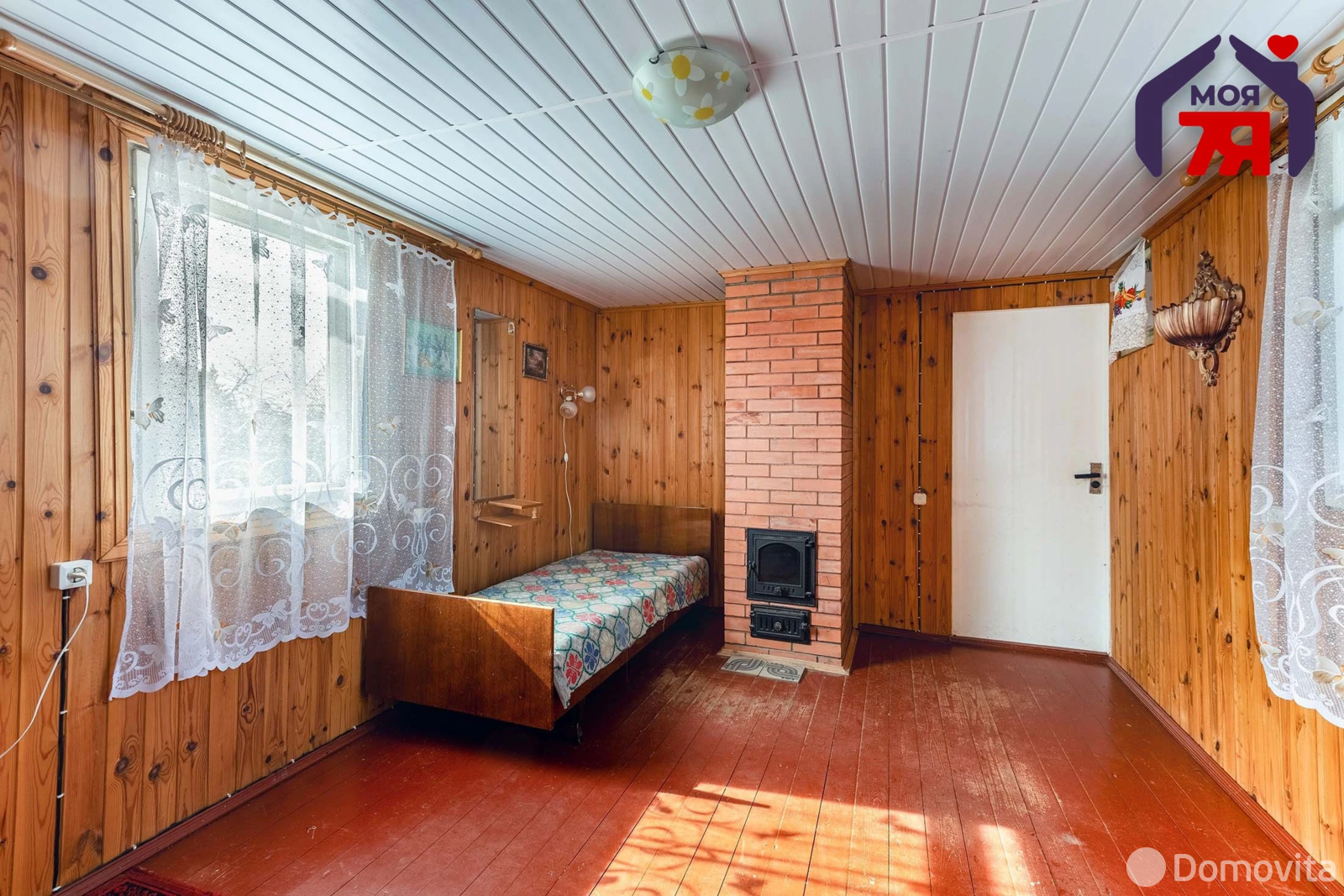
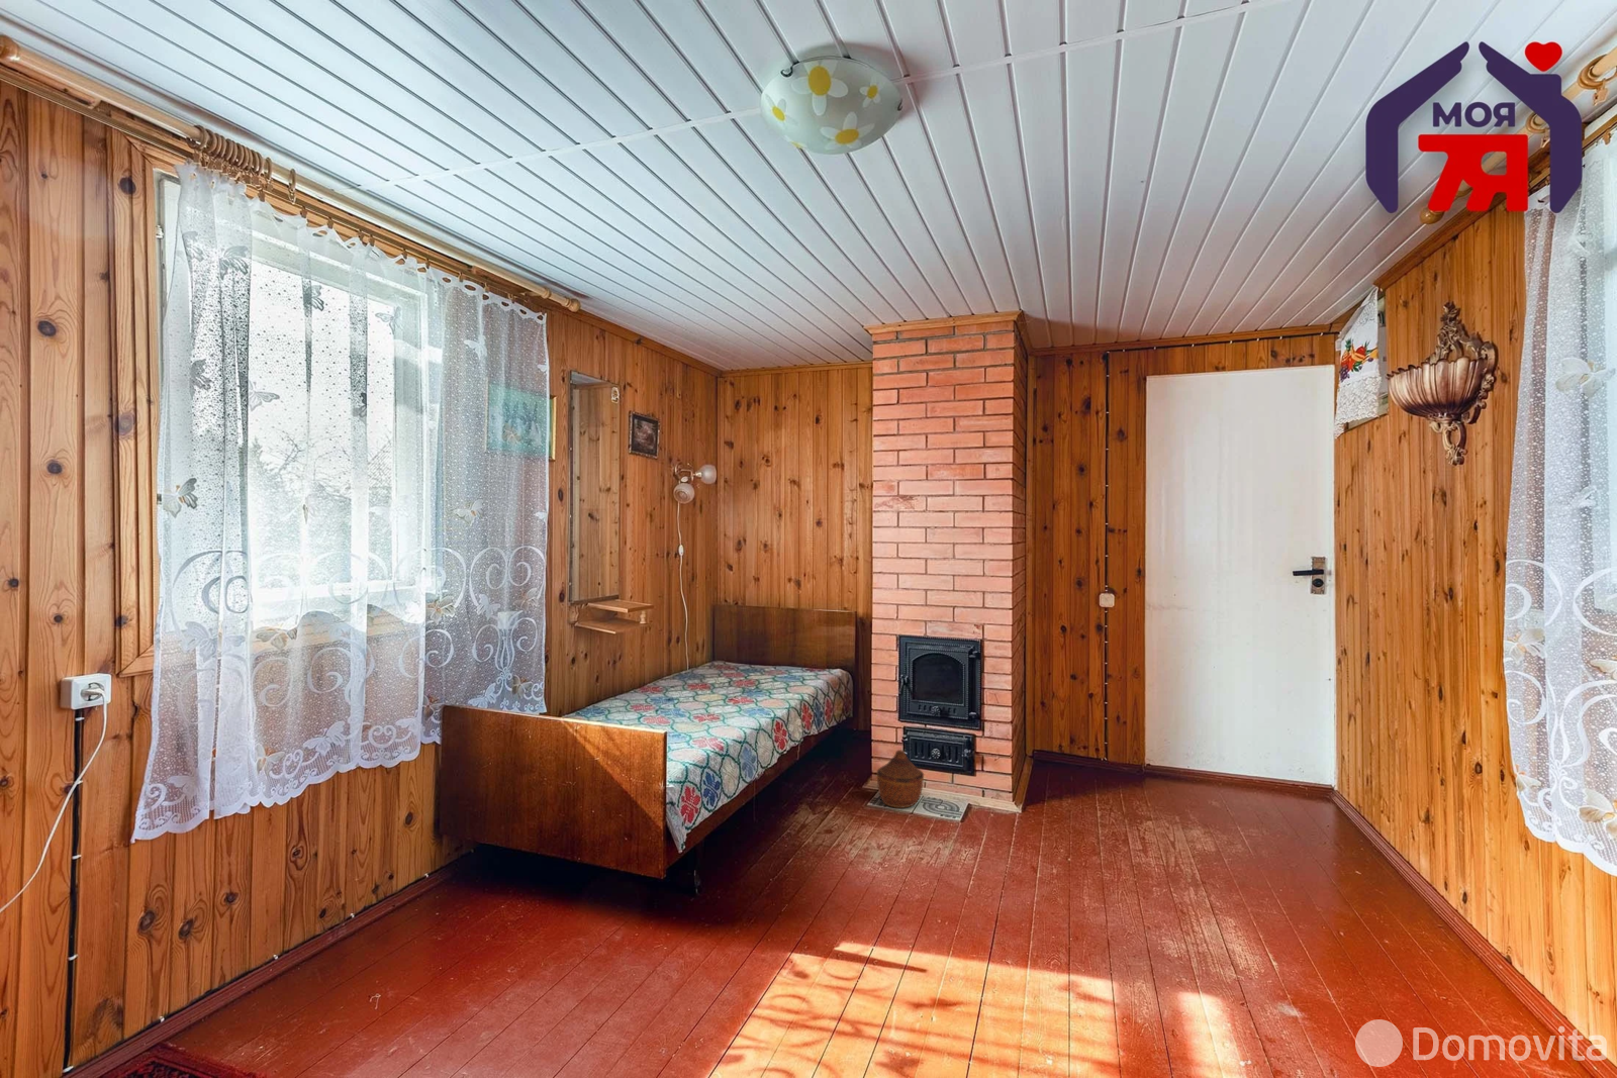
+ woven basket (900, 776)
